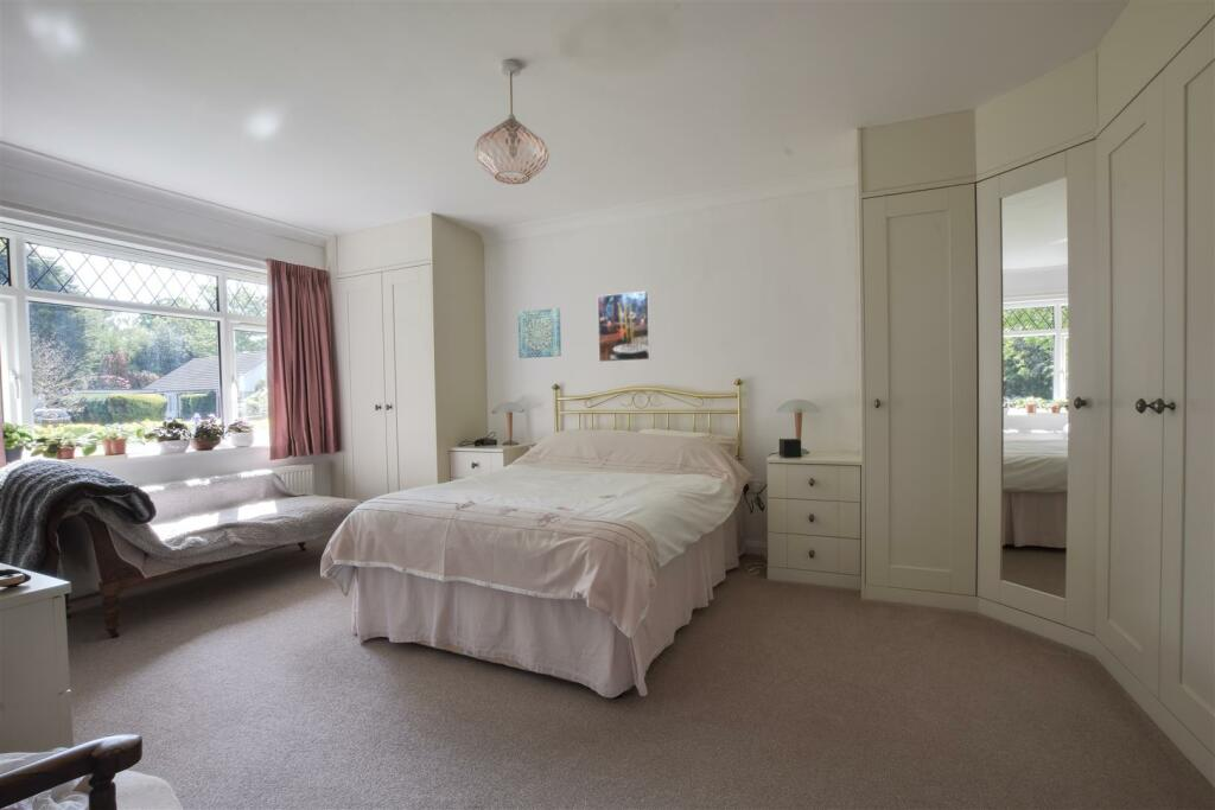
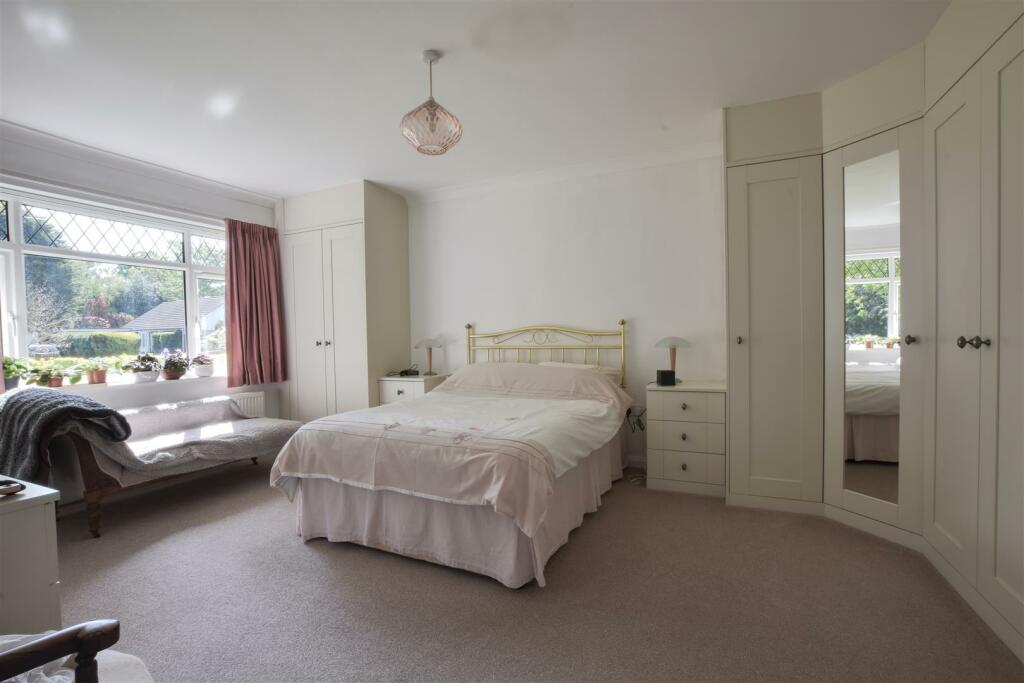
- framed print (623, 327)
- wall art (539, 333)
